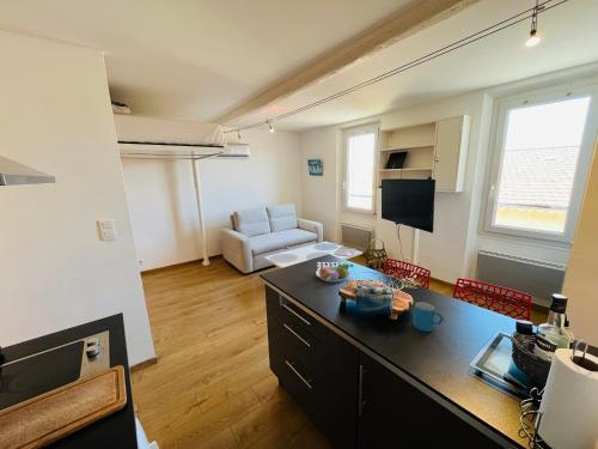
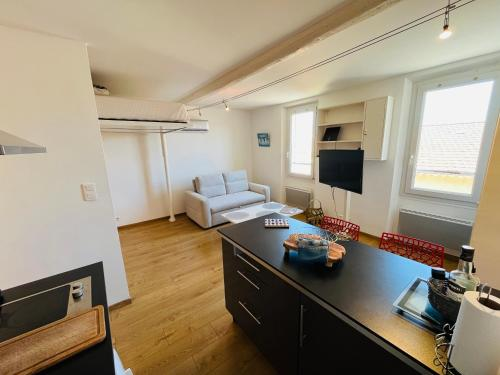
- fruit bowl (334, 269)
- mug (428, 317)
